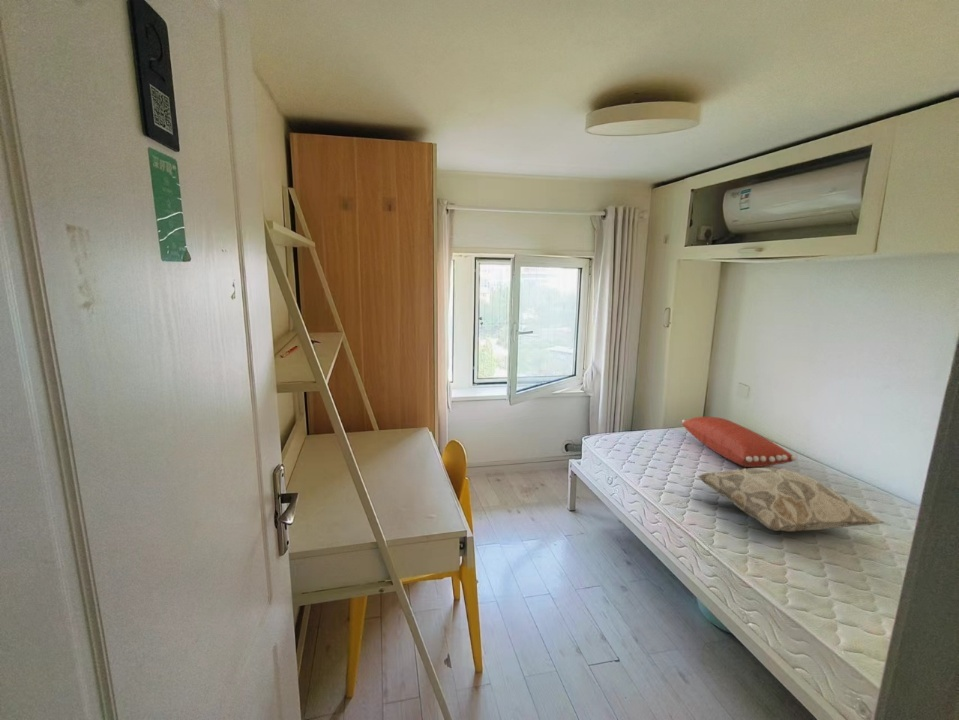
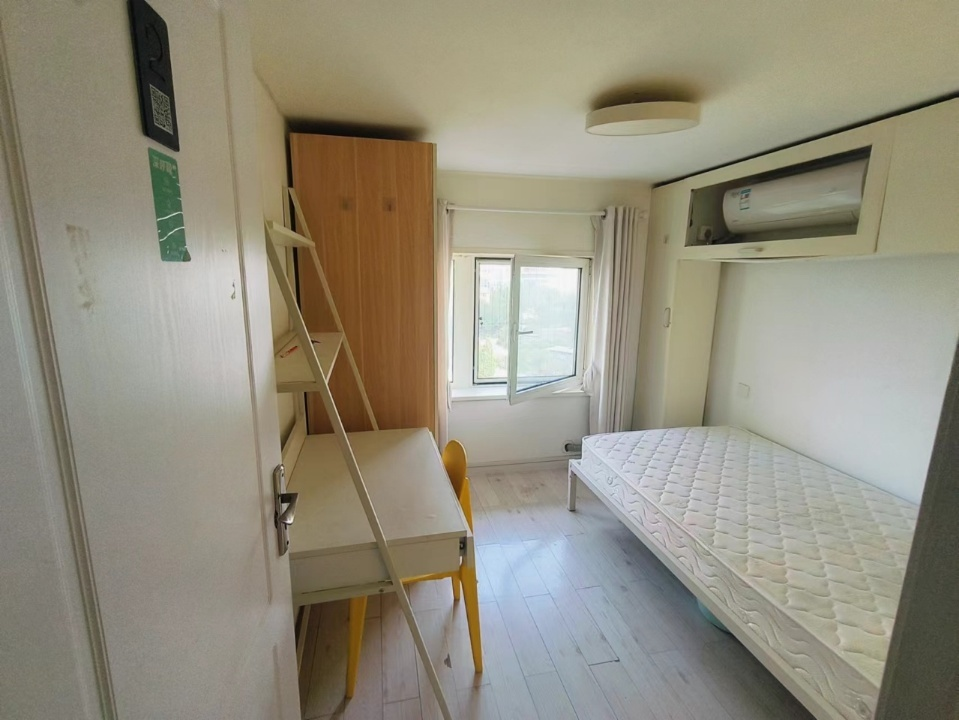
- pillow (734, 439)
- decorative pillow (780, 496)
